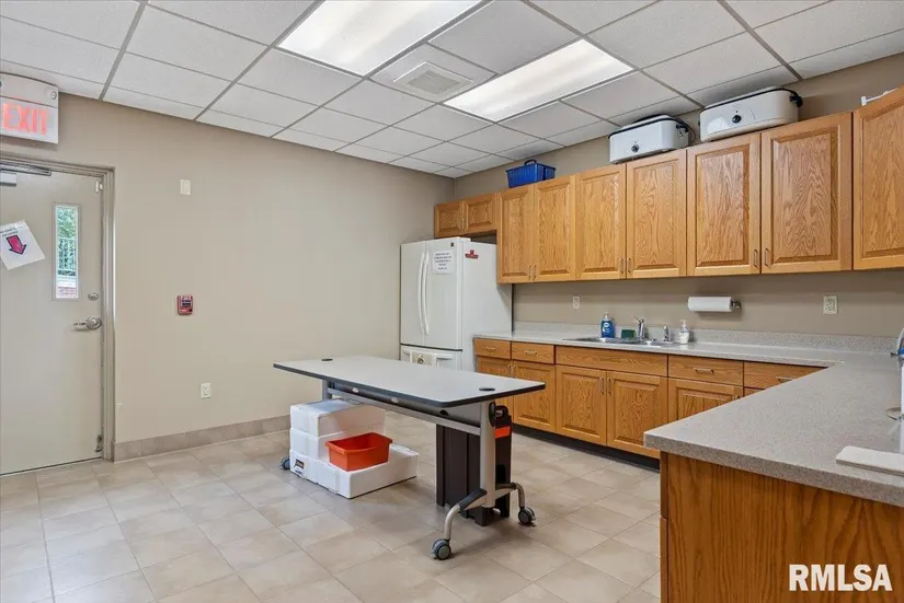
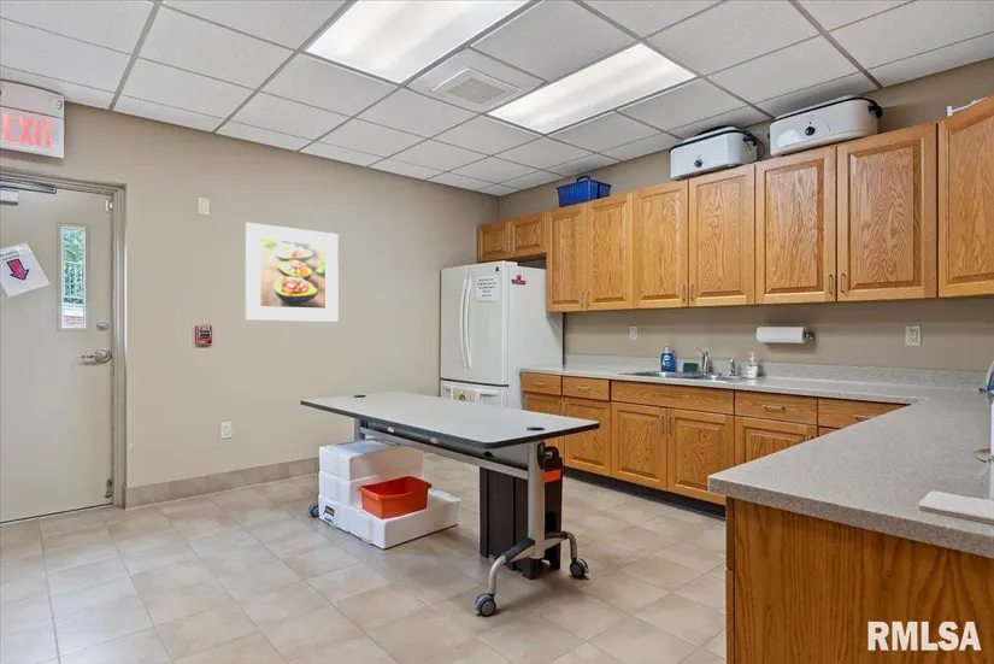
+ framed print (294, 274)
